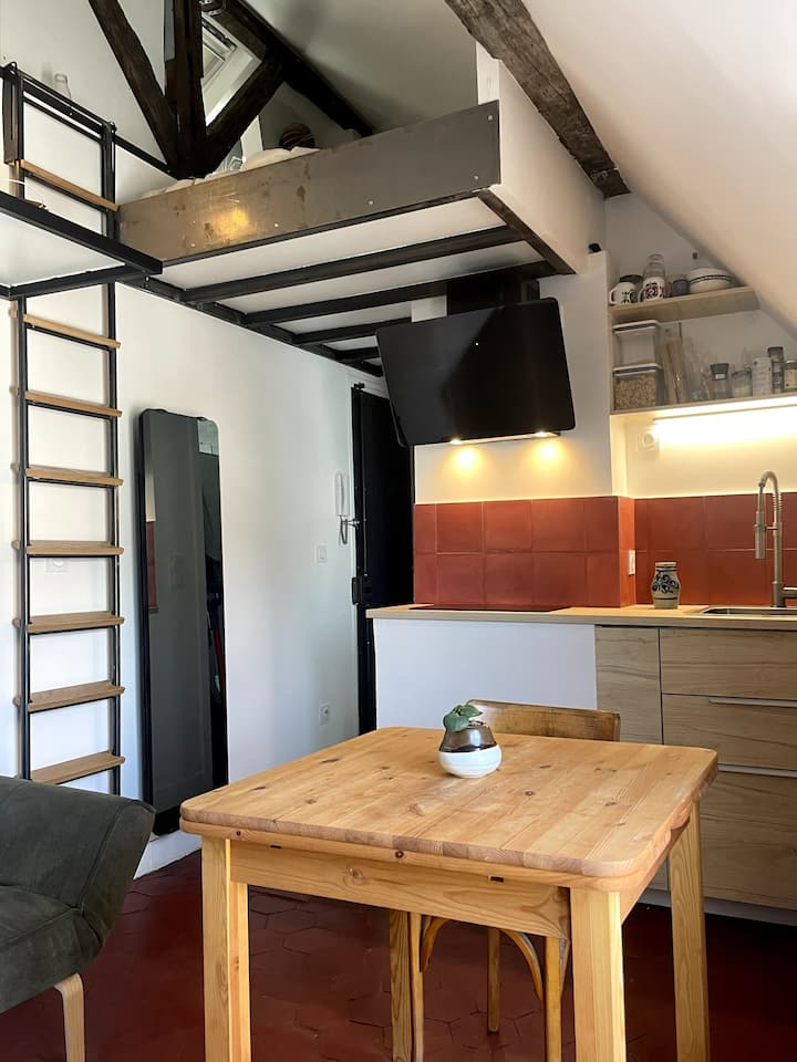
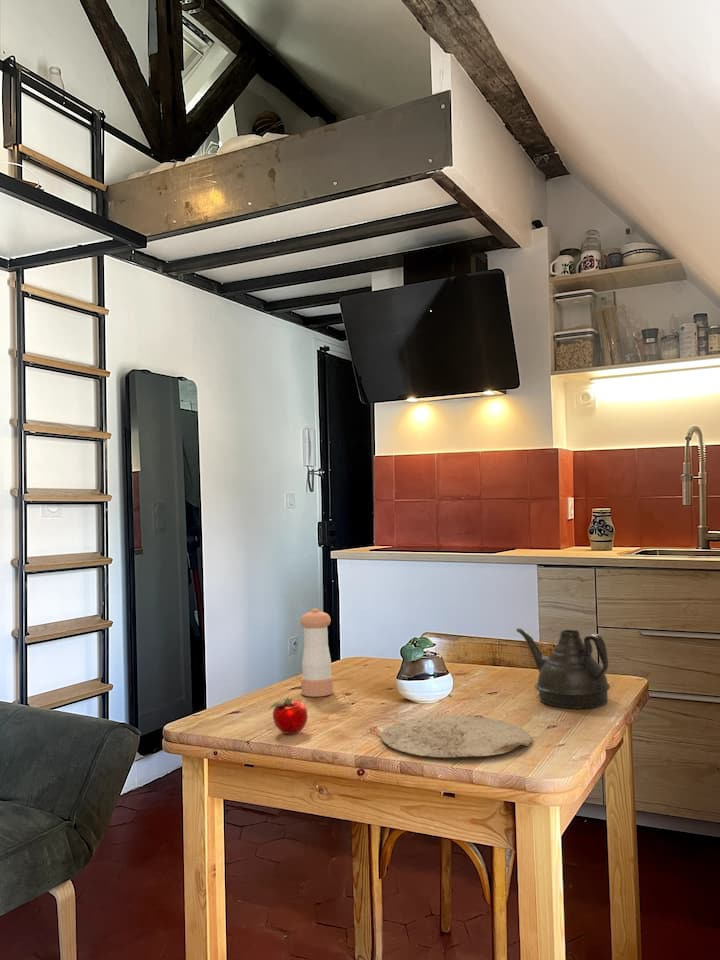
+ teapot (561, 663)
+ apple (287, 715)
+ pepper shaker (316, 650)
+ plate (455, 732)
